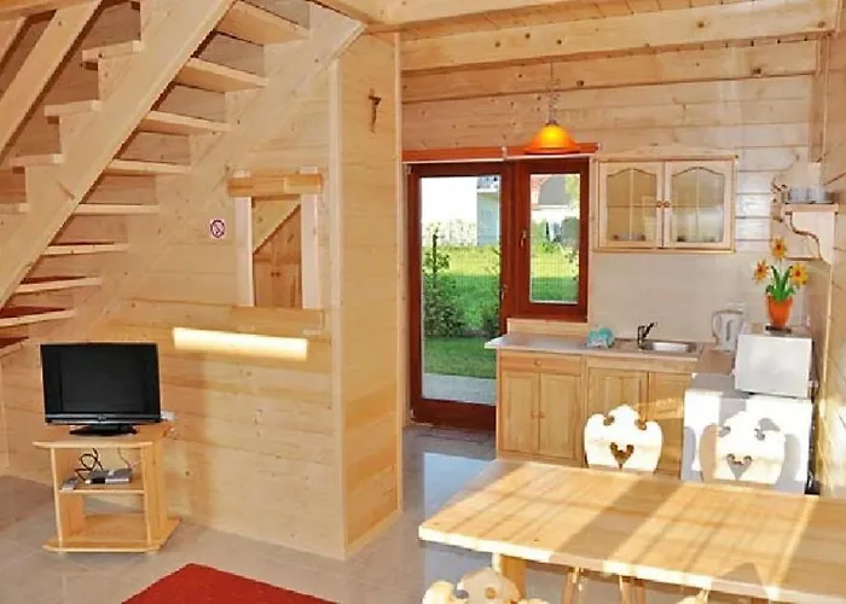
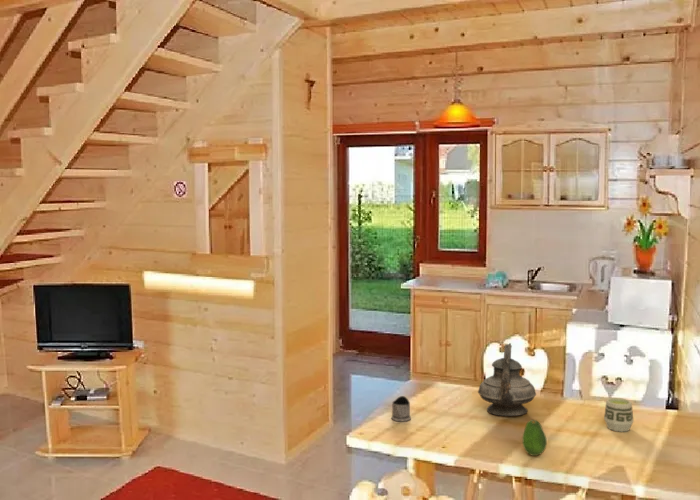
+ teapot (505, 380)
+ tea glass holder (400, 409)
+ fruit (534, 437)
+ cup (618, 414)
